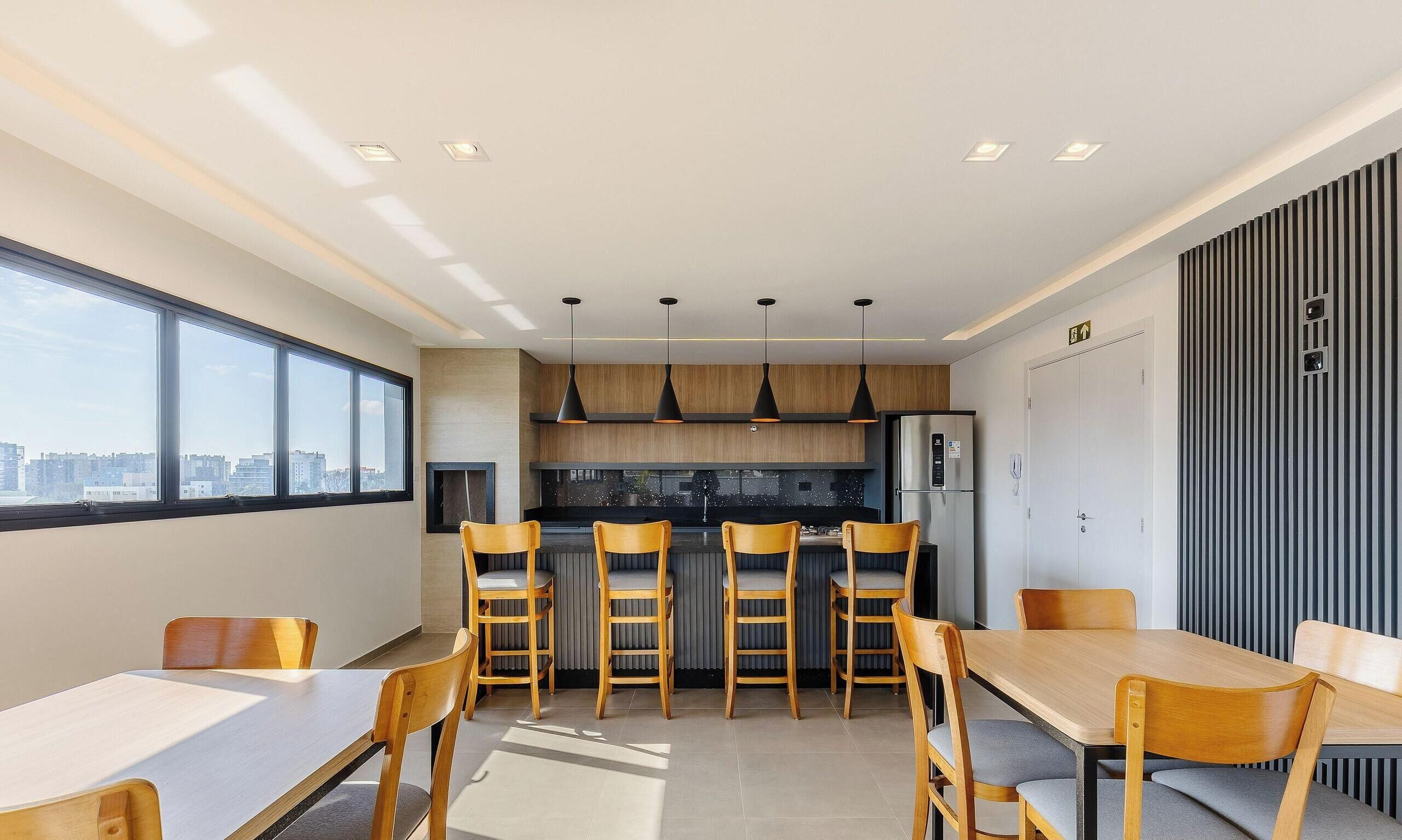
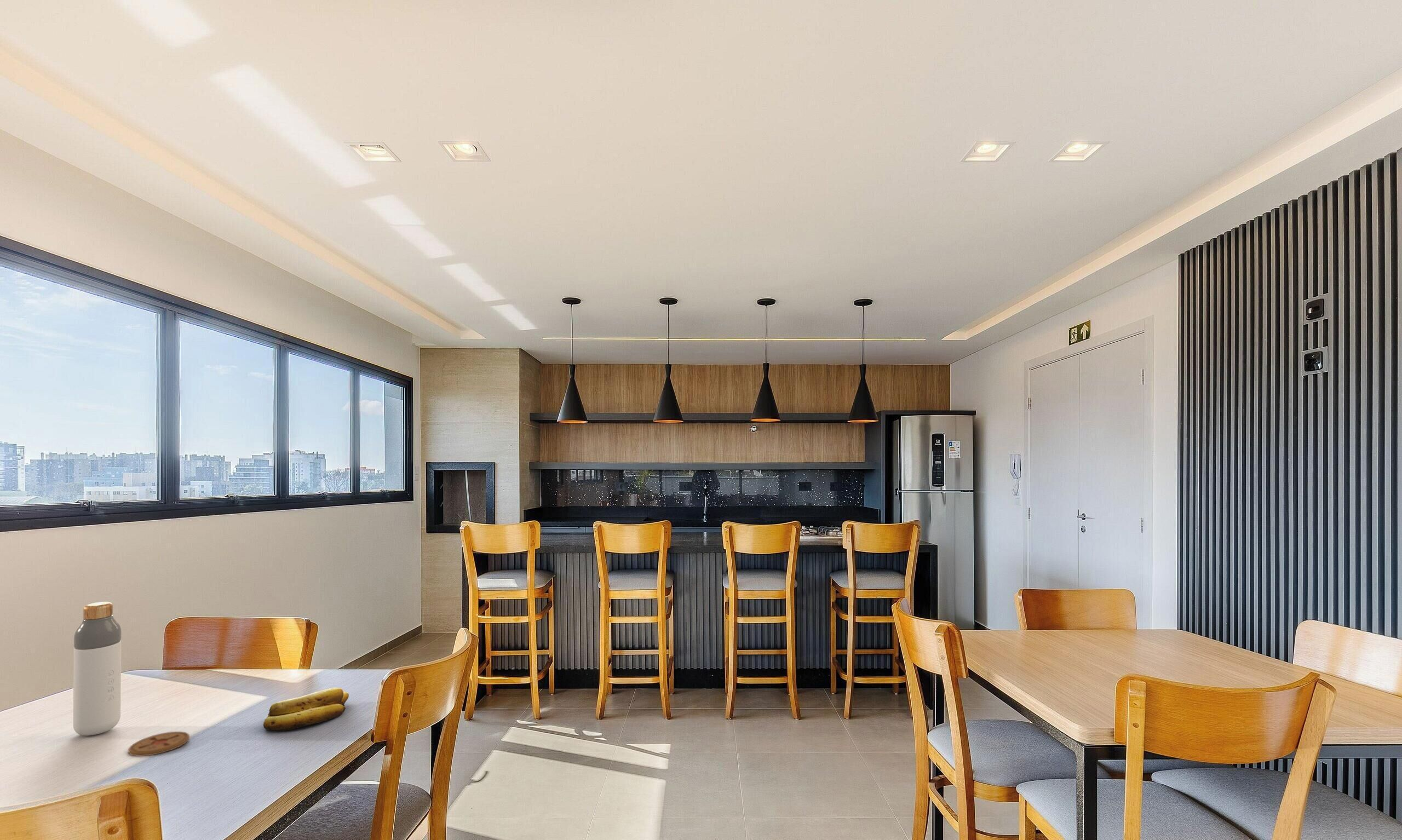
+ coaster (159, 743)
+ banana (307, 701)
+ bottle (97, 667)
